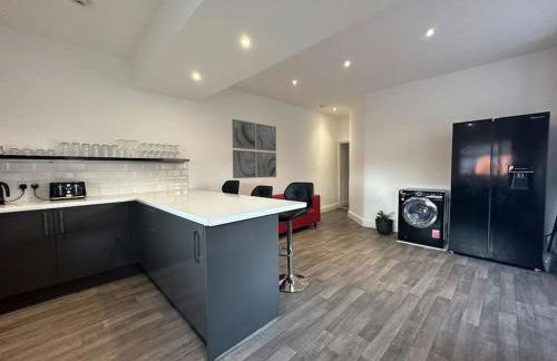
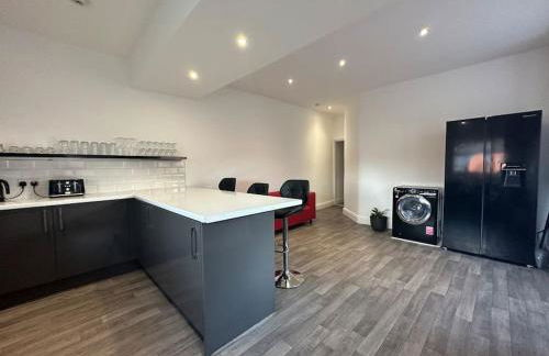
- wall art (256, 149)
